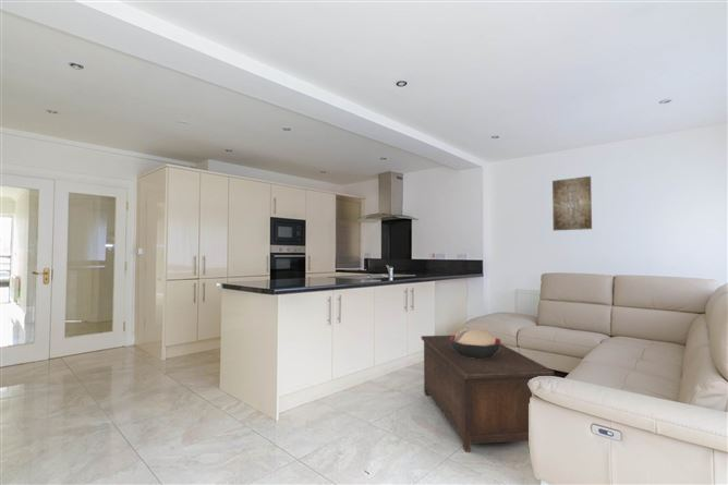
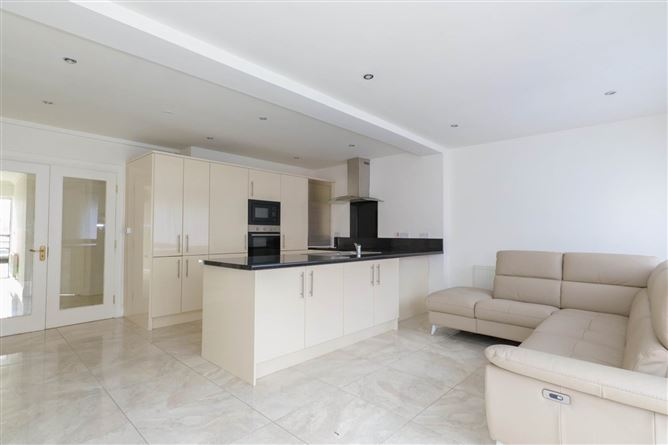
- decorative bowl (474, 340)
- wall art (571, 204)
- cabinet (476, 383)
